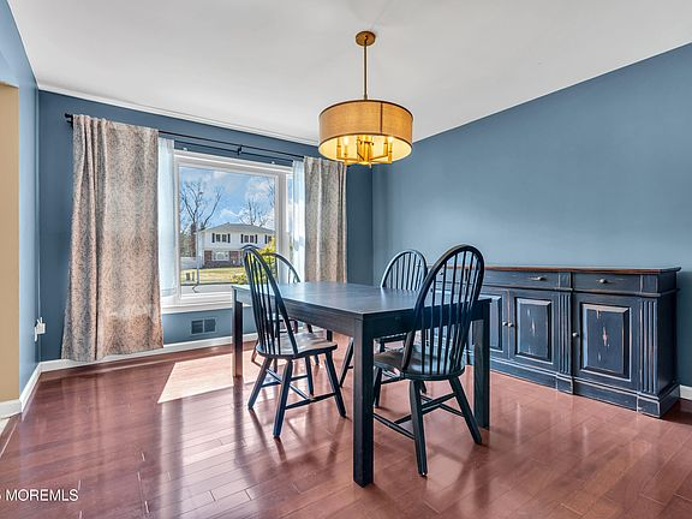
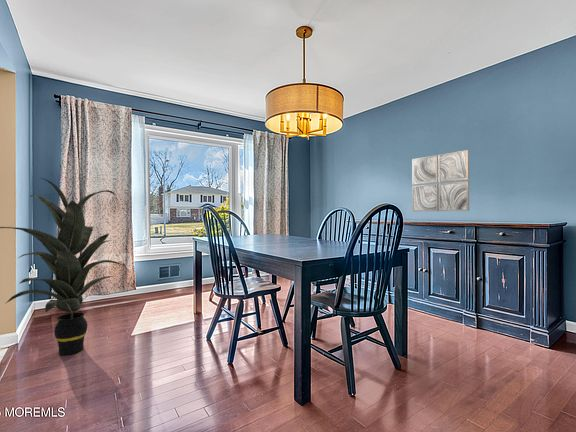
+ wall art (437, 182)
+ indoor plant (63, 265)
